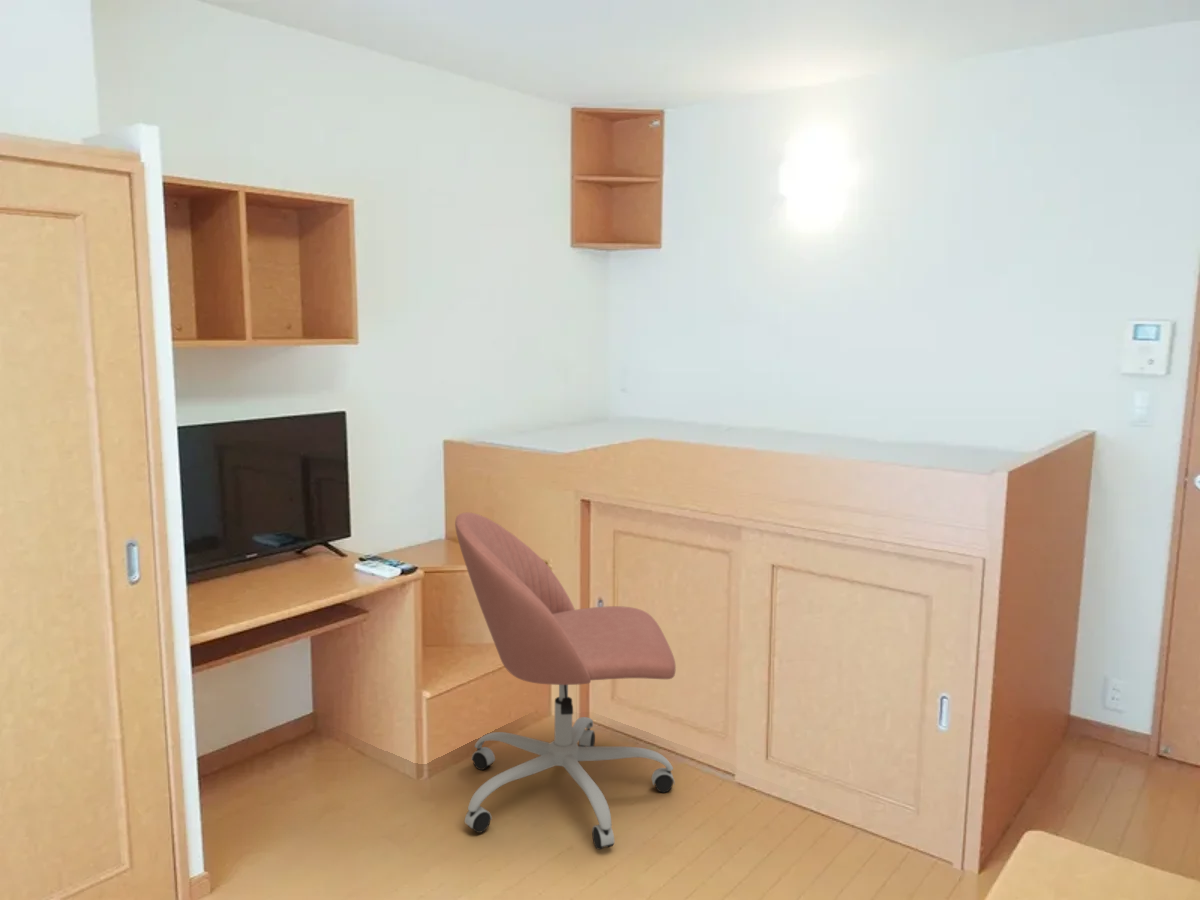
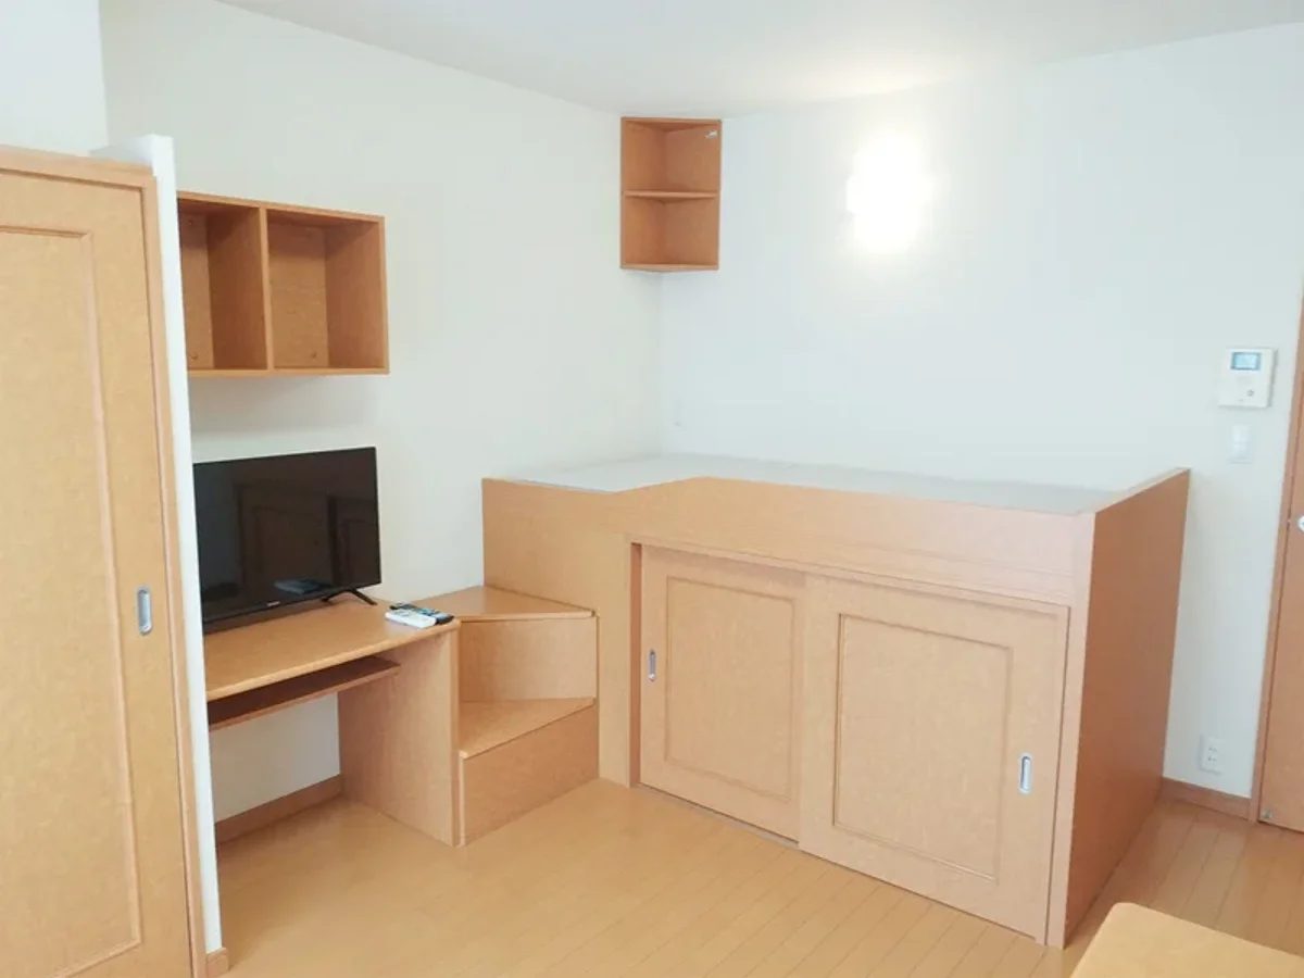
- office chair (570, 657)
